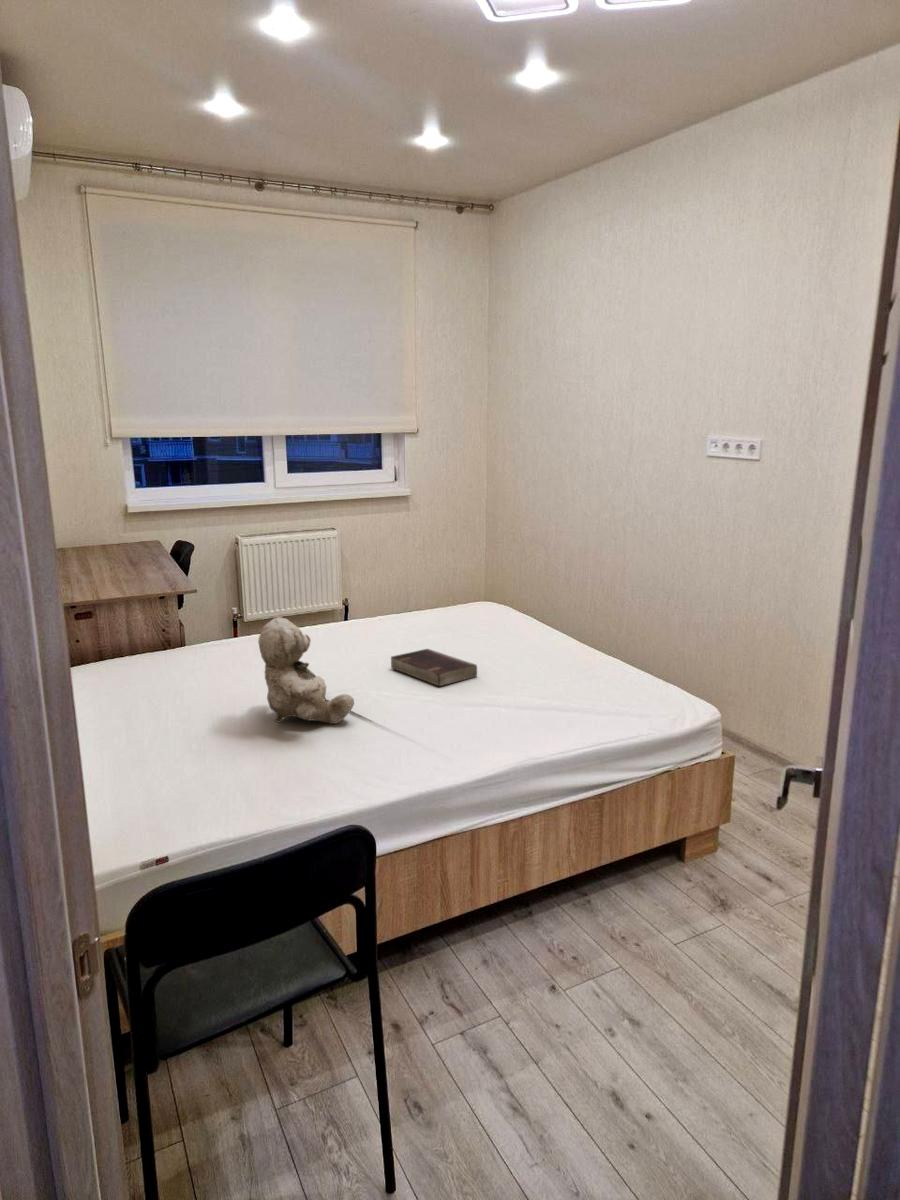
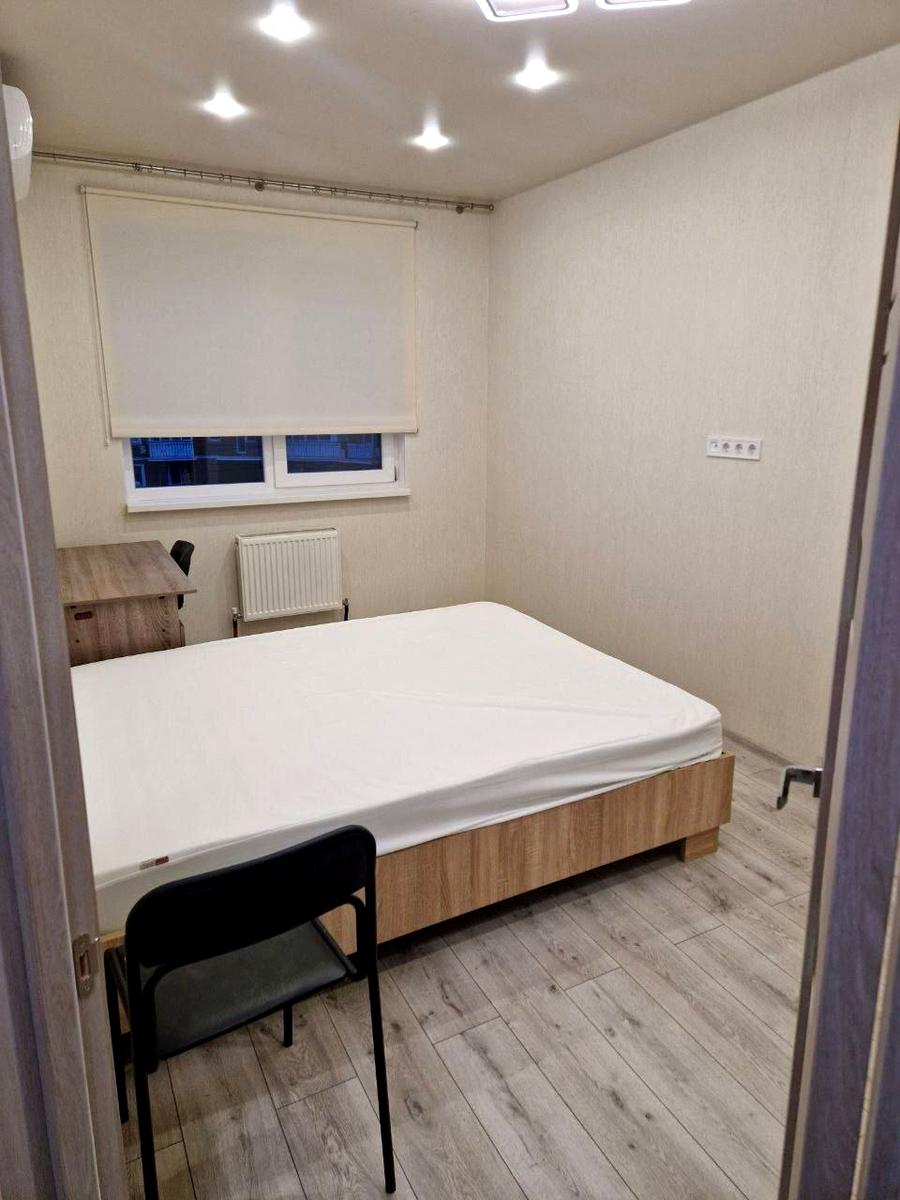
- hardback book (433, 666)
- teddy bear (306, 665)
